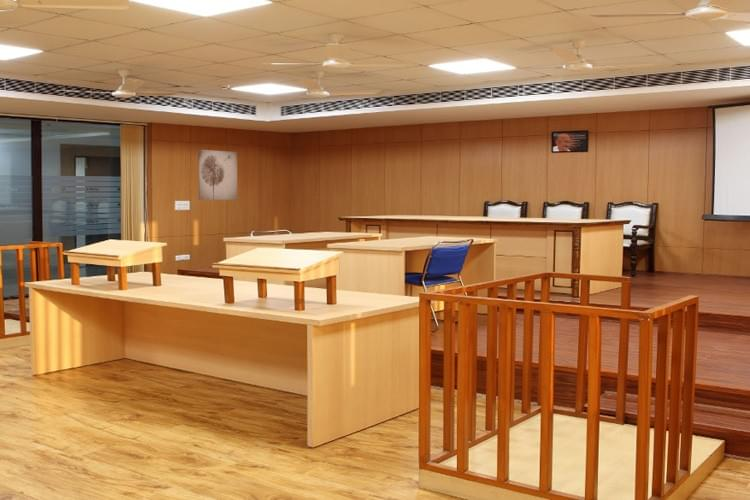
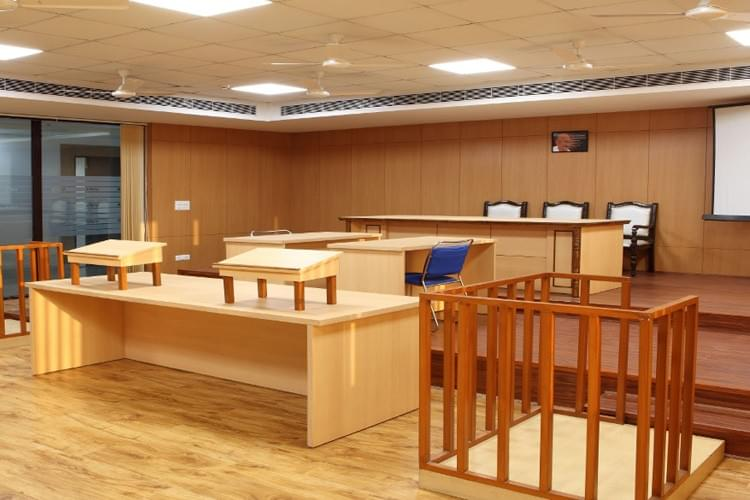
- wall art (218, 175)
